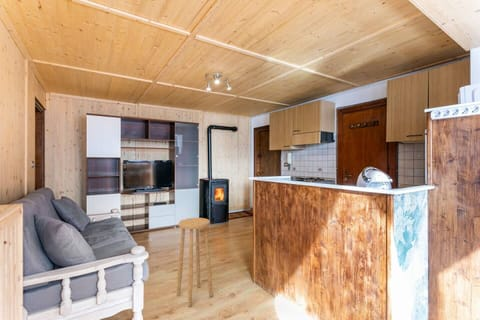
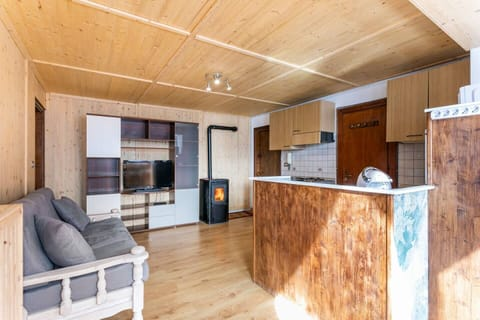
- stool (192, 258)
